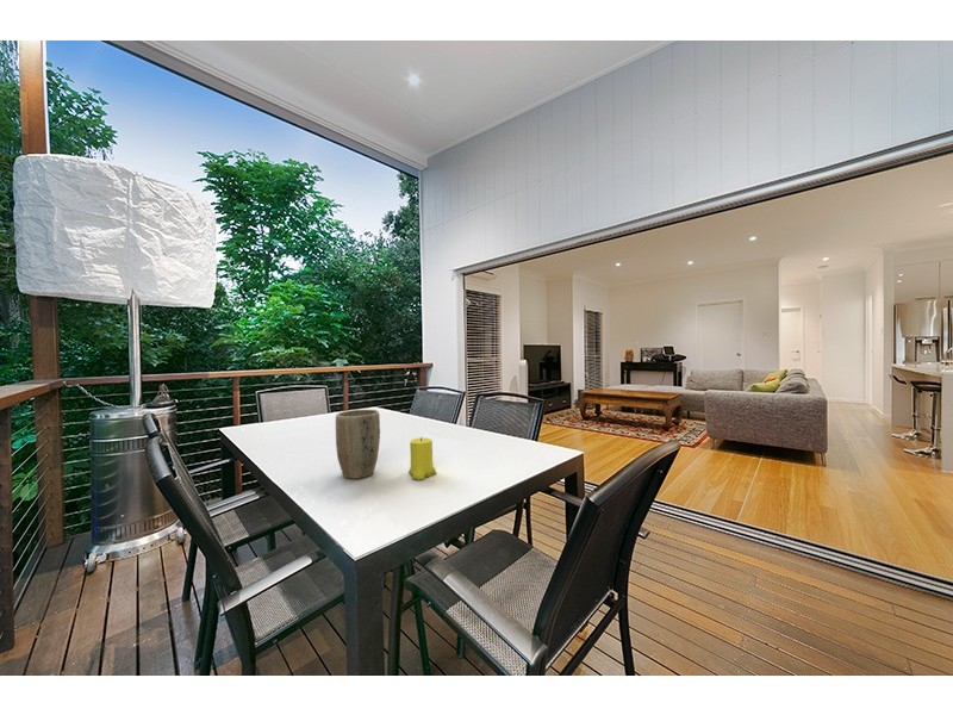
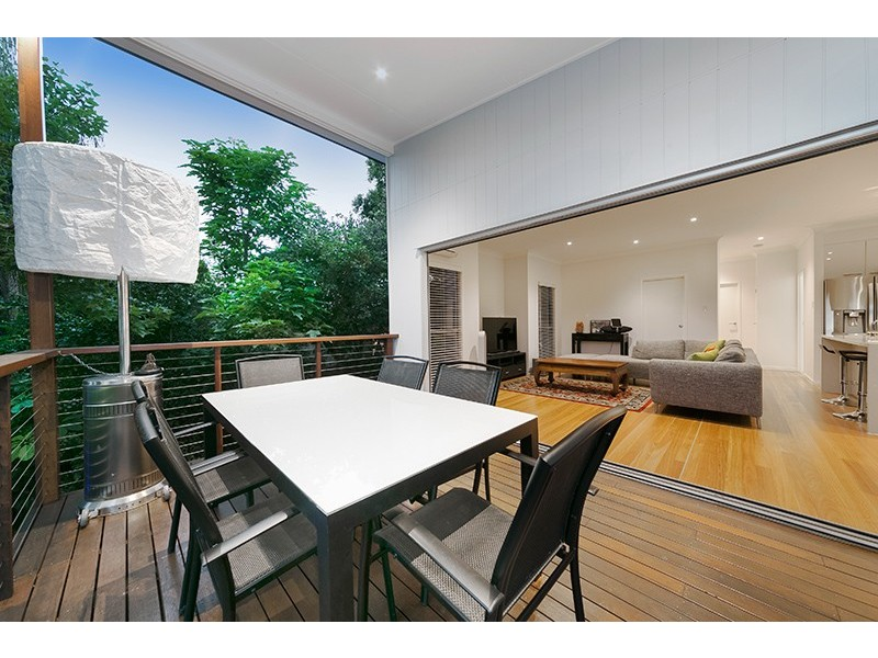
- plant pot (359, 442)
- candle (419, 455)
